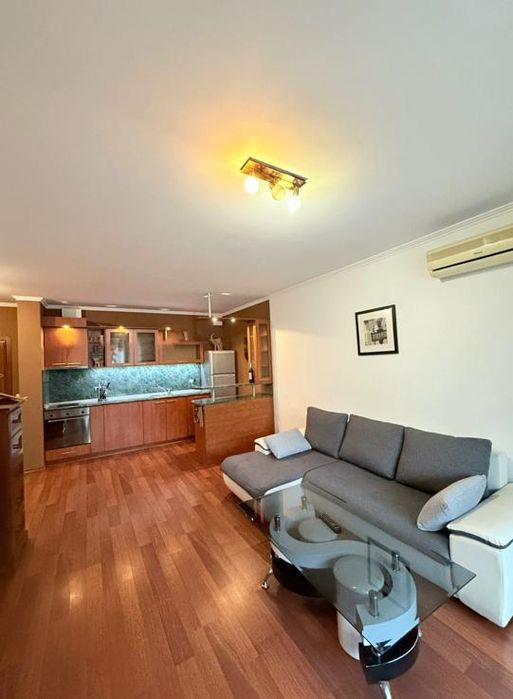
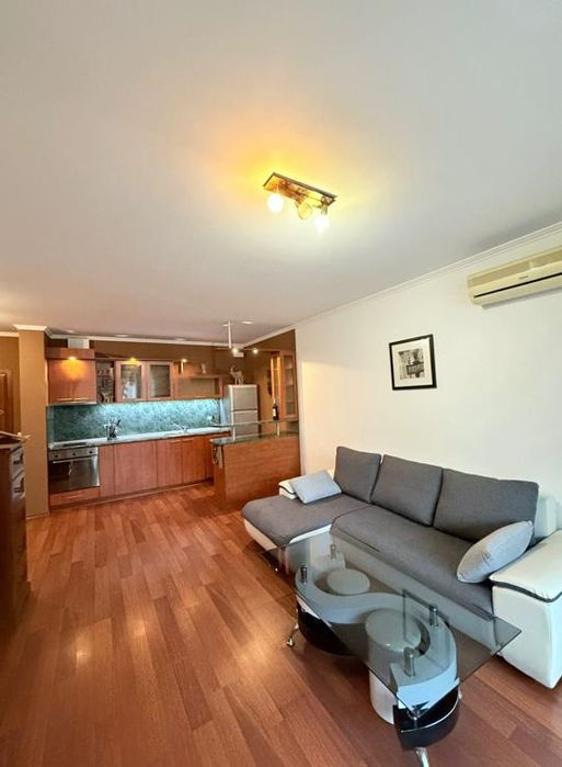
- remote control (329, 522)
